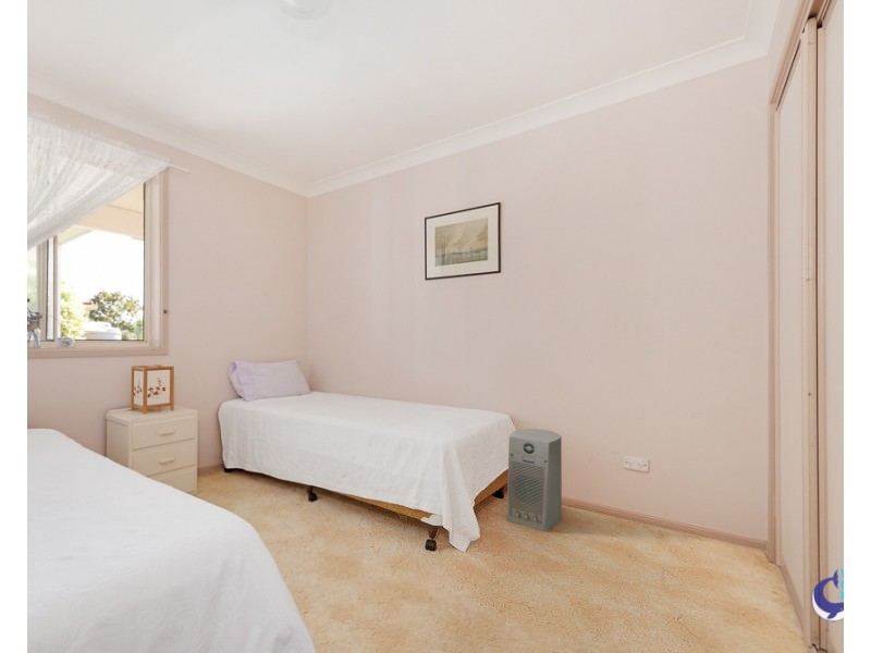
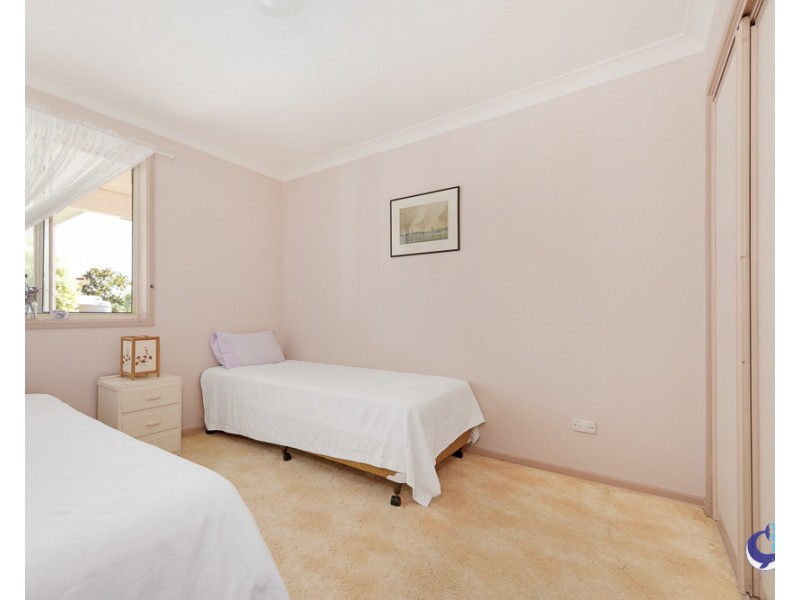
- fan (536, 475)
